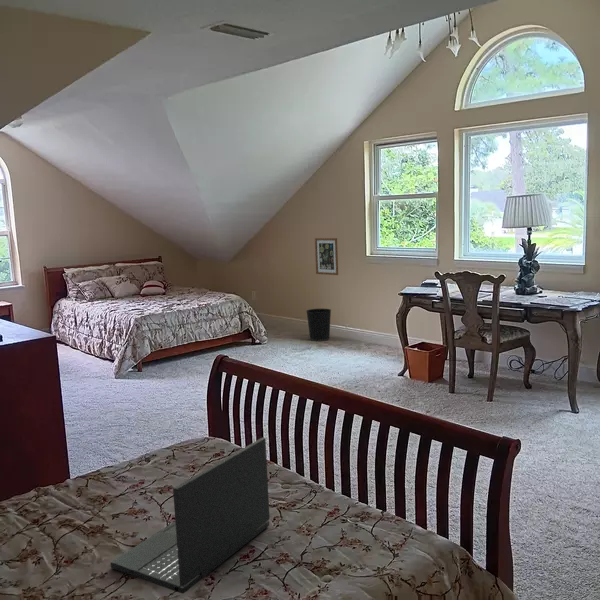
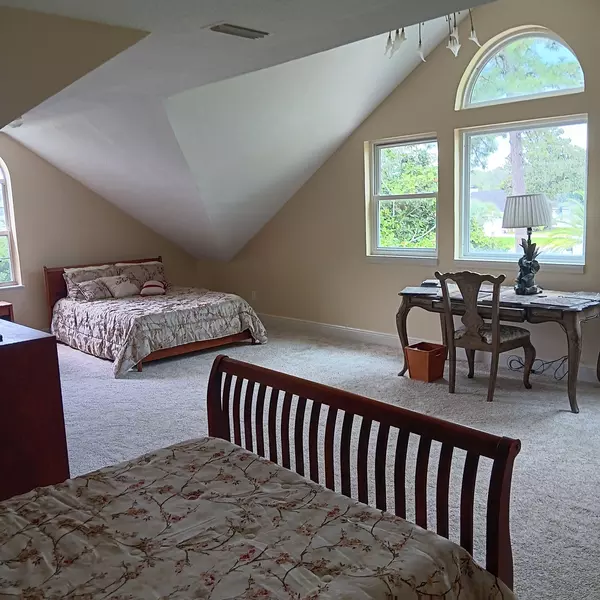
- laptop (191, 500)
- wall art (326, 256)
- wastebasket (319, 324)
